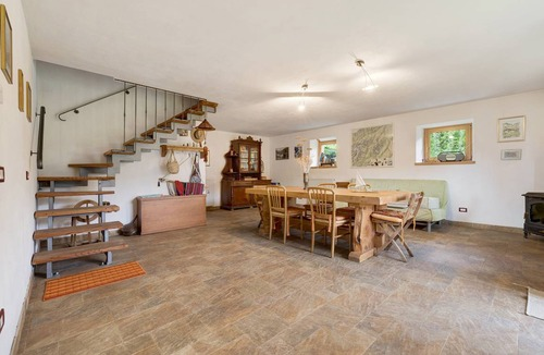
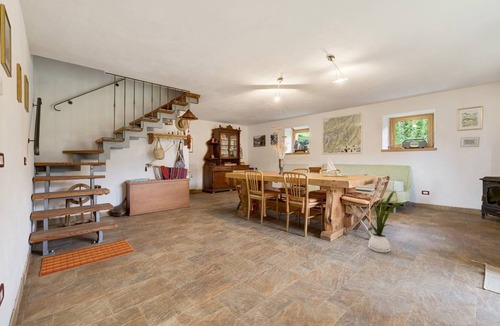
+ house plant (381, 220)
